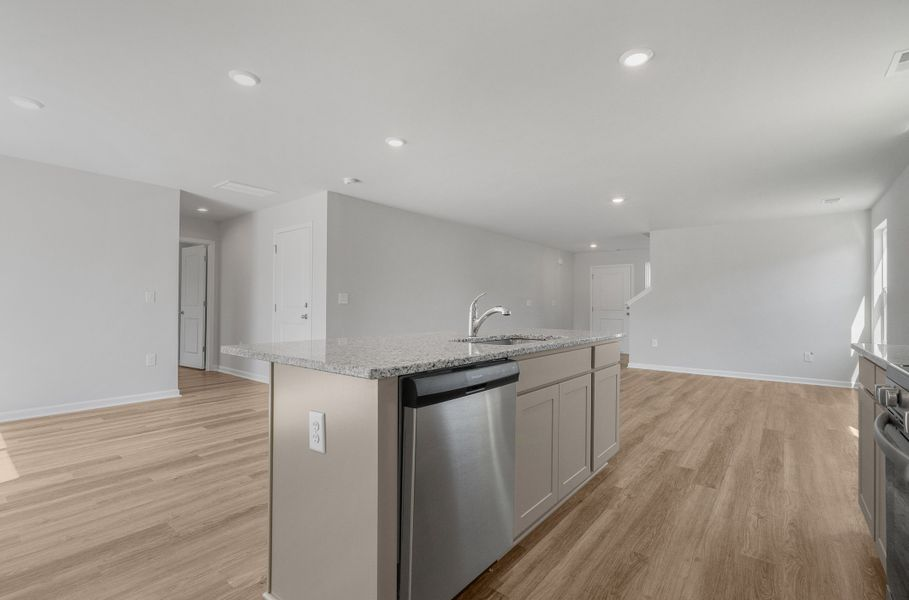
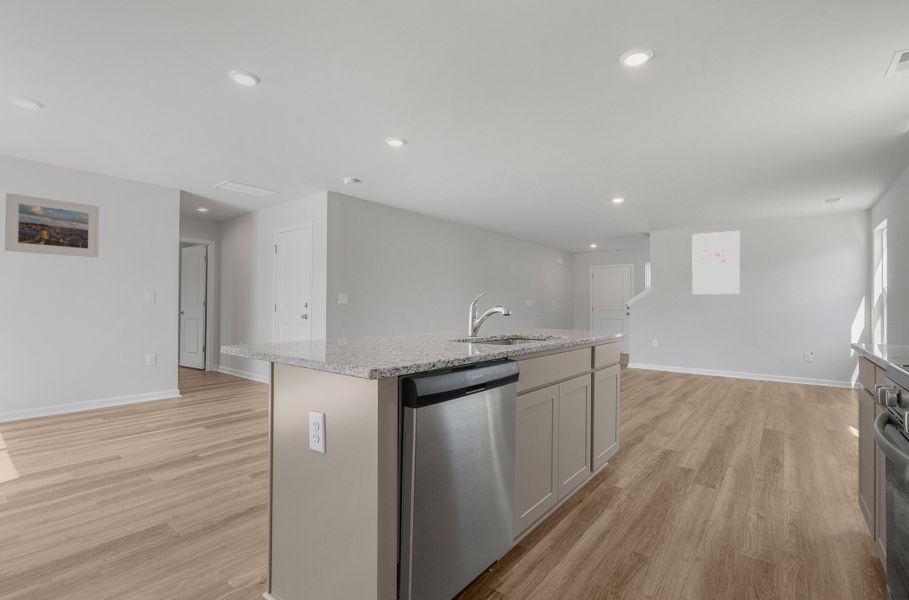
+ wall art (715, 263)
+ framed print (54, 227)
